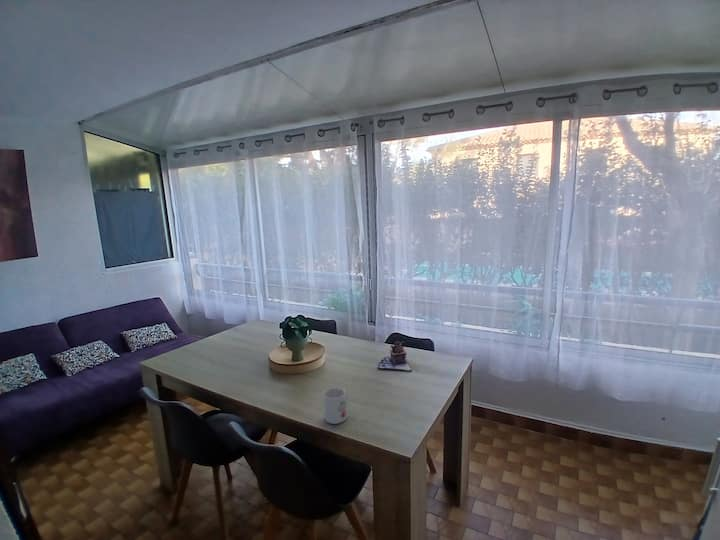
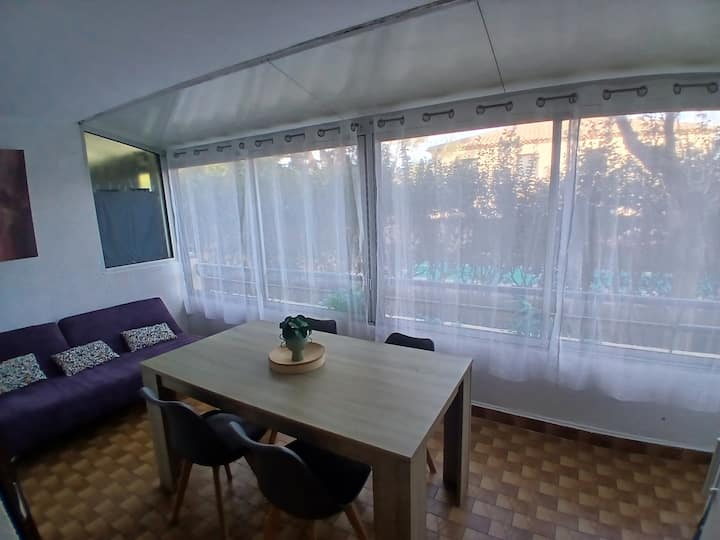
- teapot (396, 351)
- mug (337, 403)
